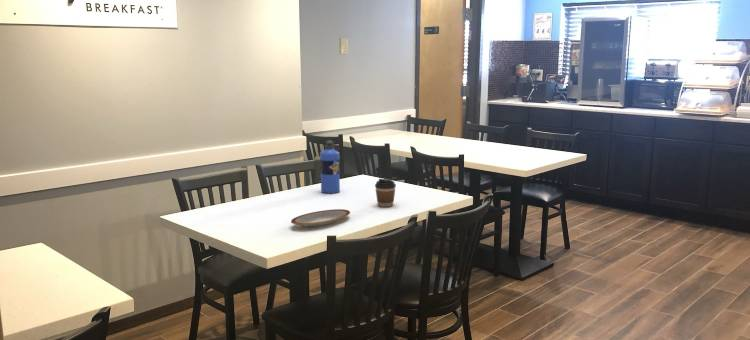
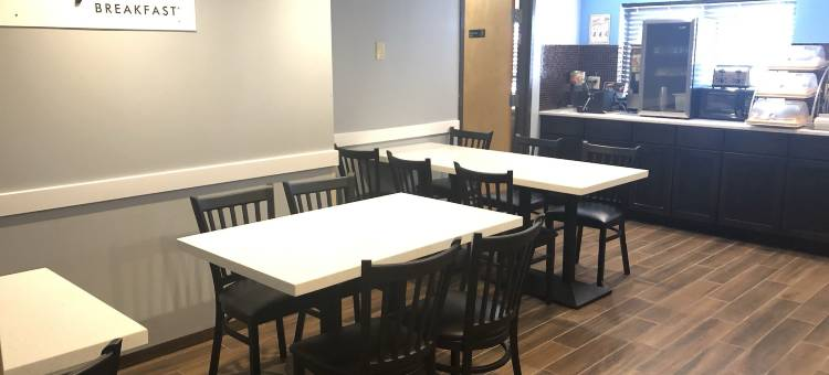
- water bottle (330, 166)
- plate (321, 219)
- coffee cup (385, 191)
